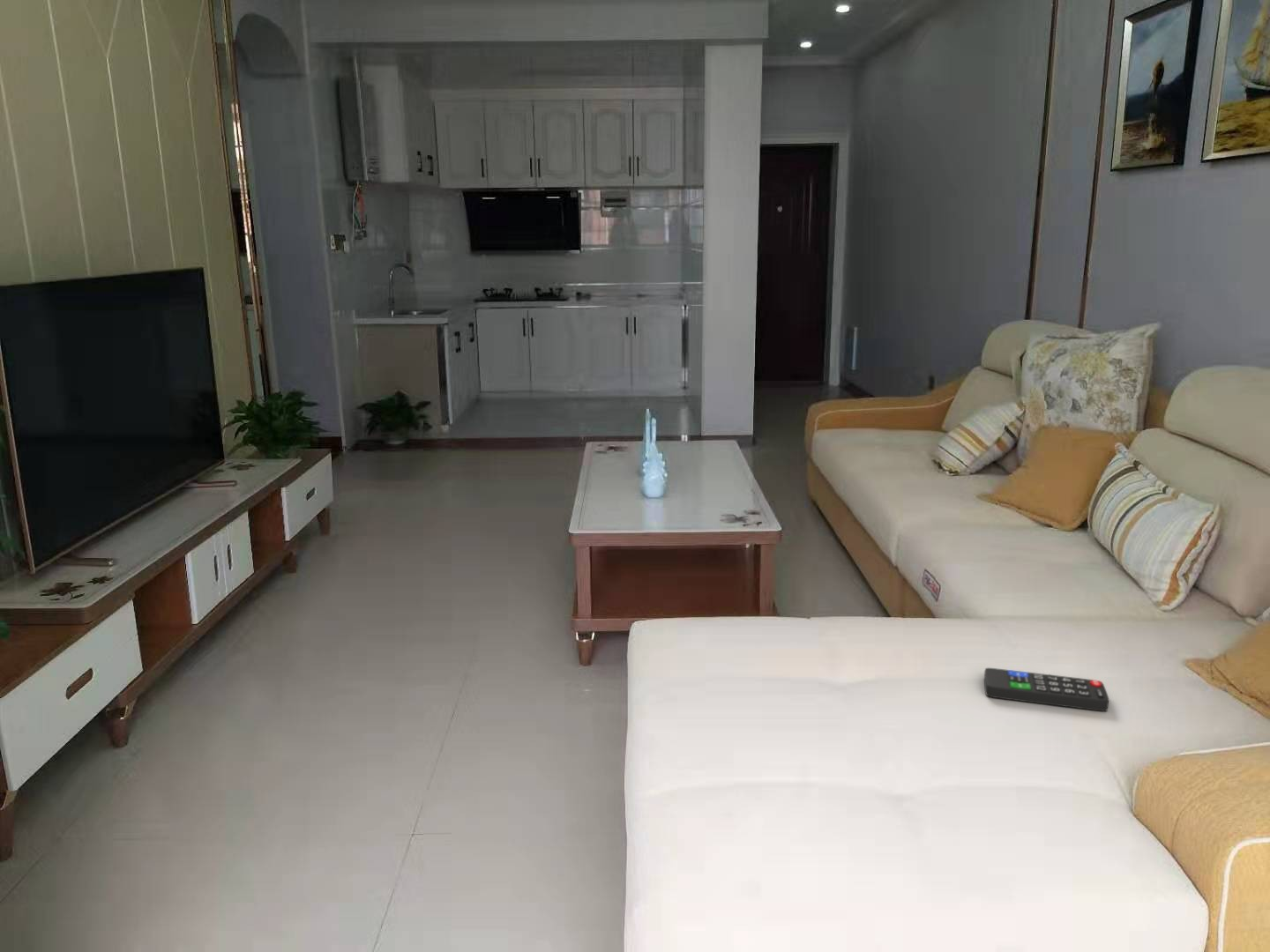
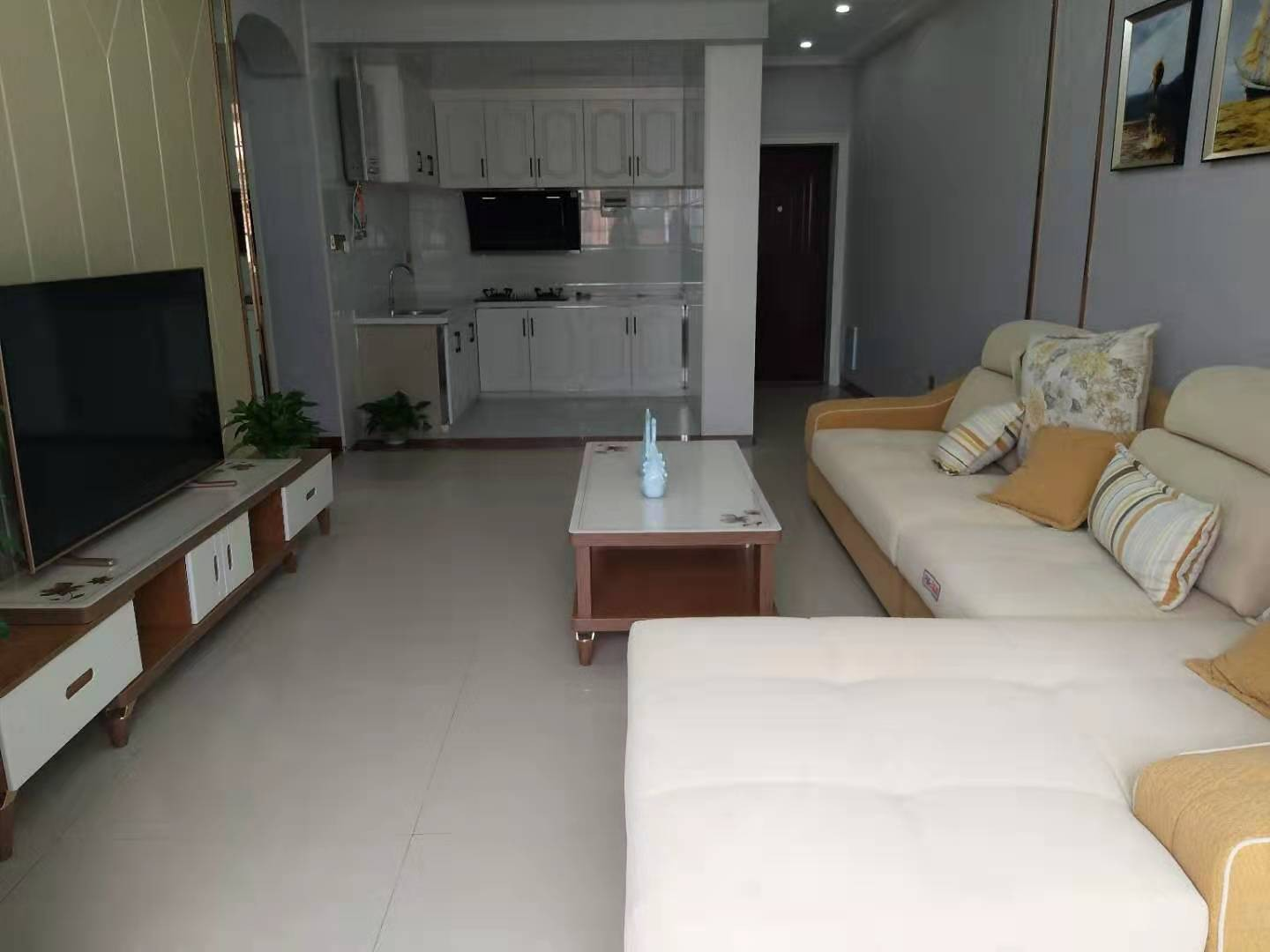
- remote control (1044, 688)
